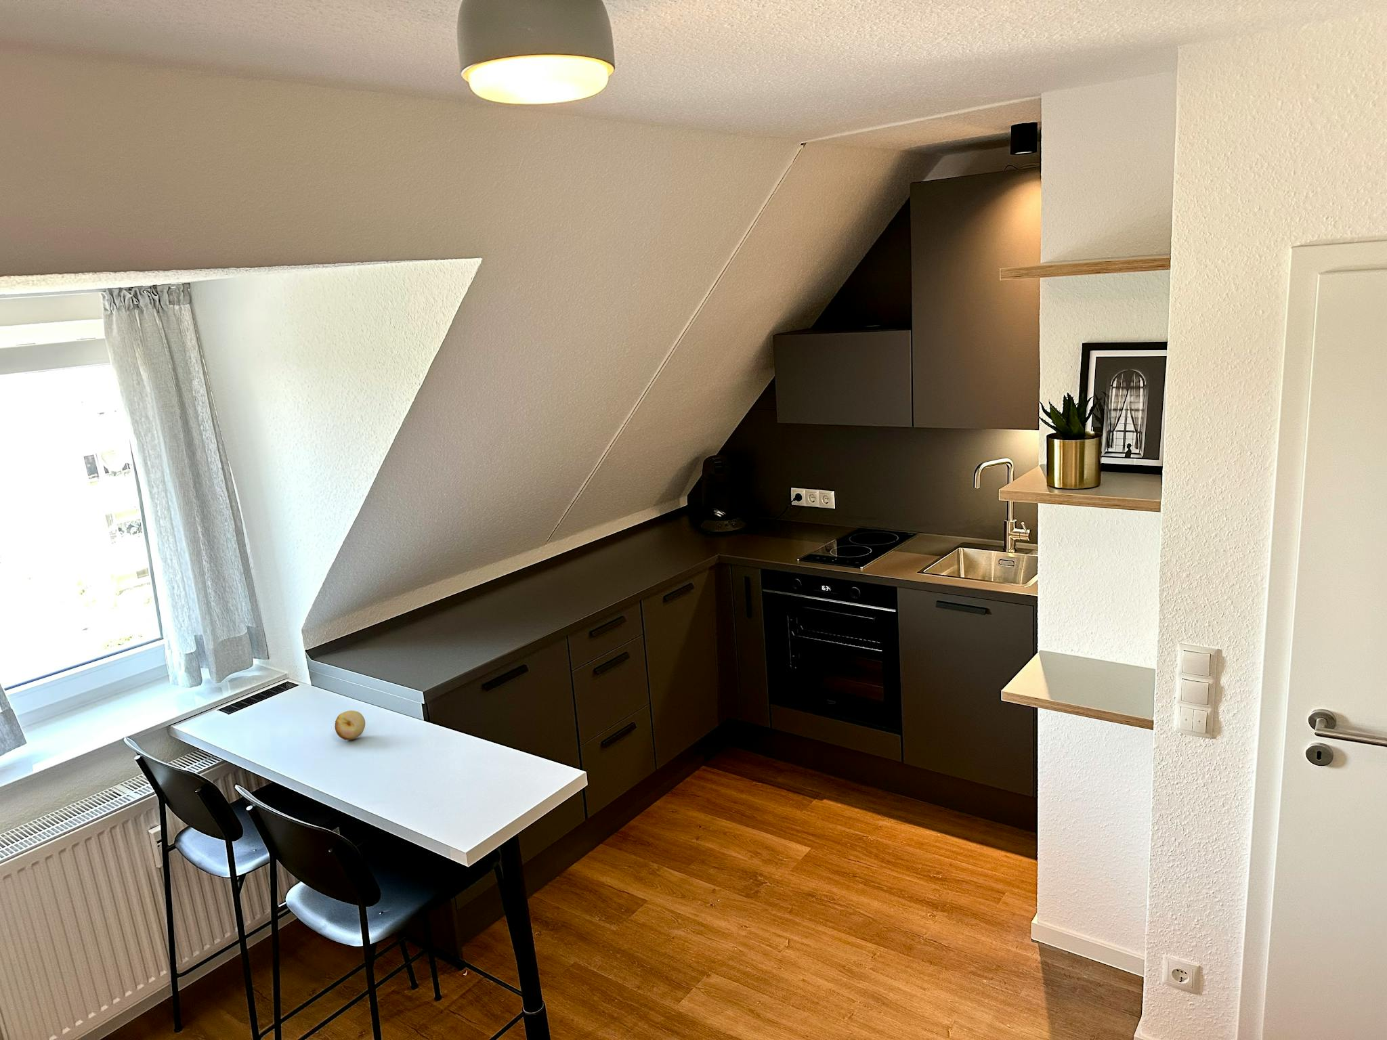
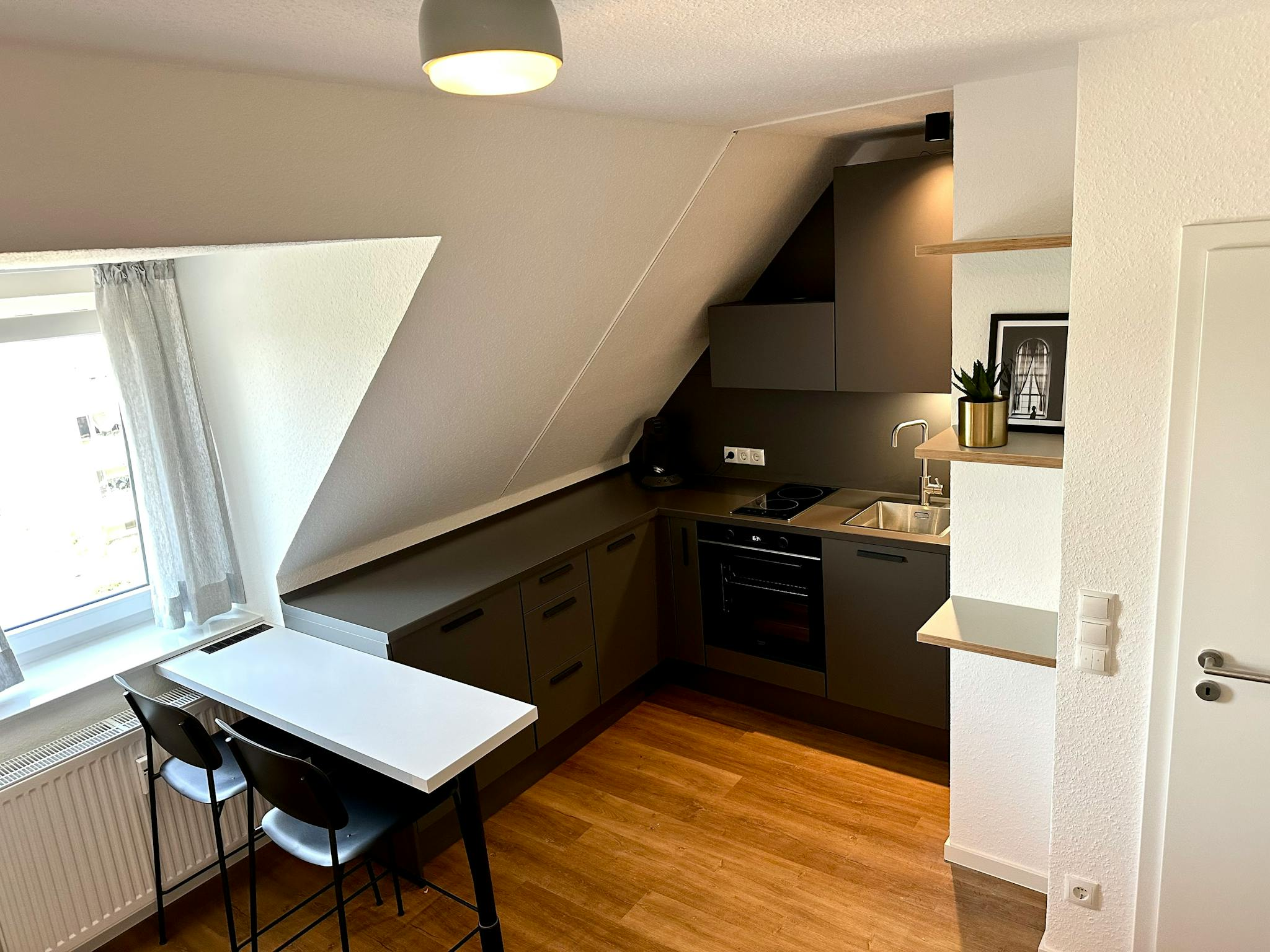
- fruit (351, 725)
